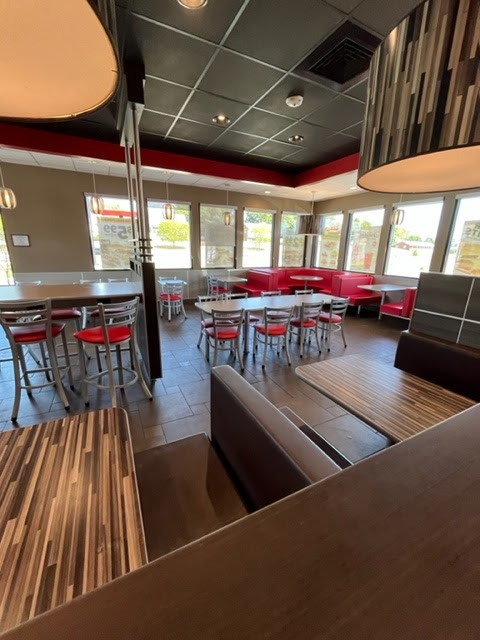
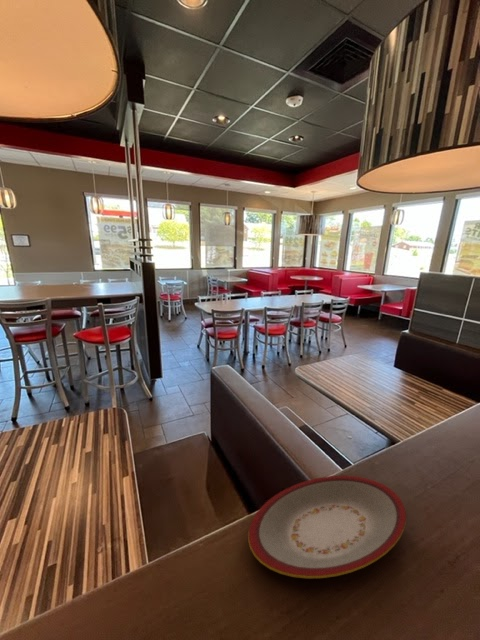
+ plate (329, 522)
